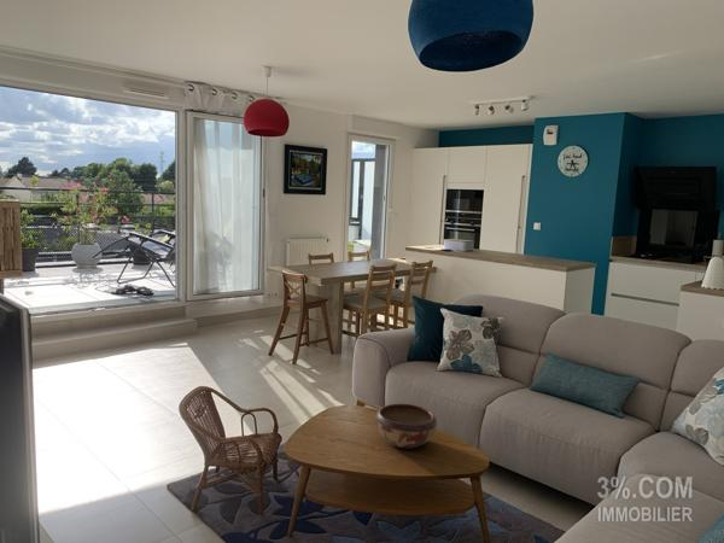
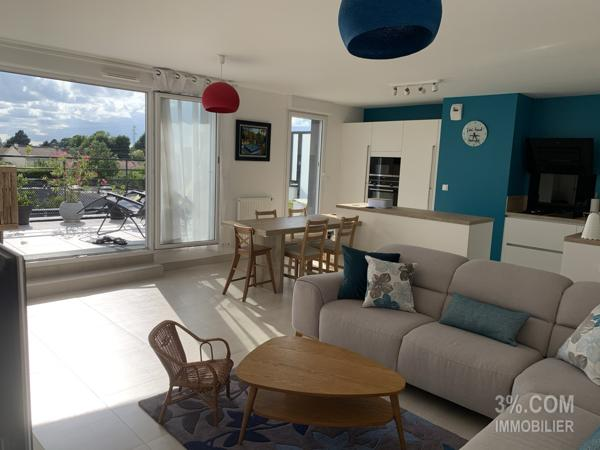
- decorative bowl (405, 427)
